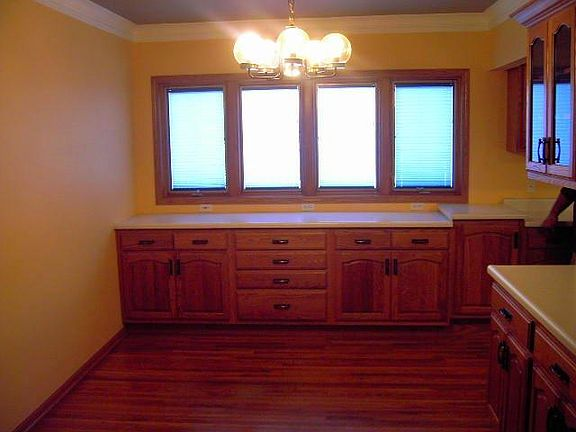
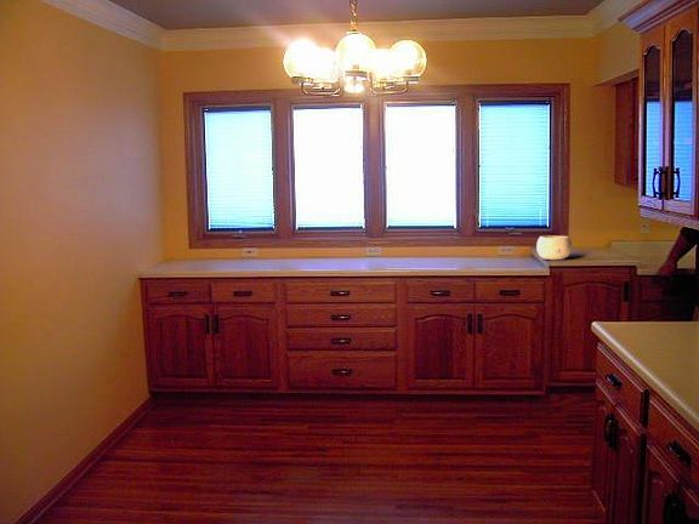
+ bowl (553, 247)
